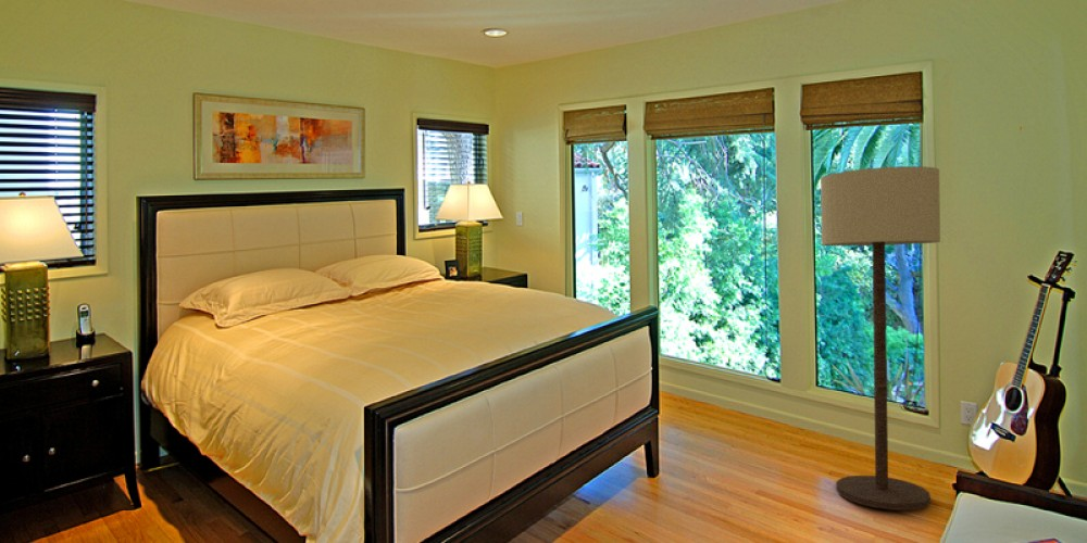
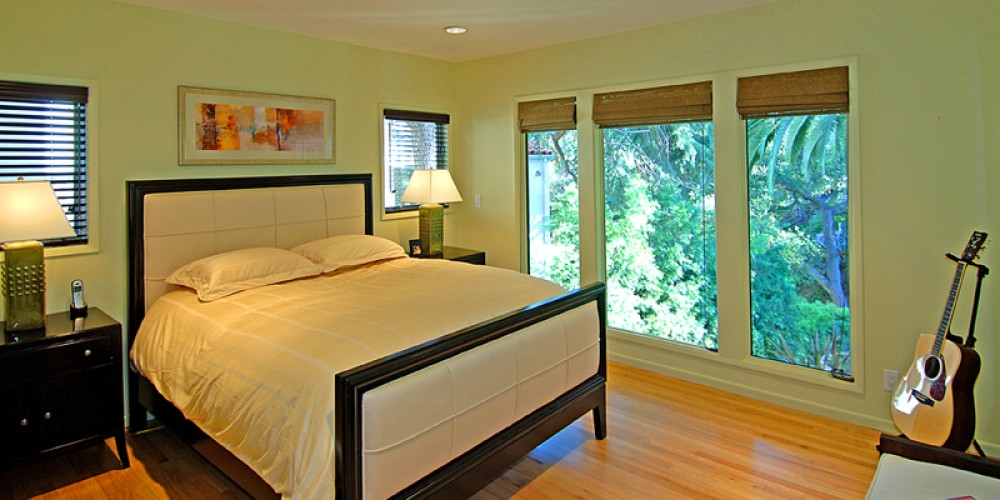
- floor lamp (879, 334)
